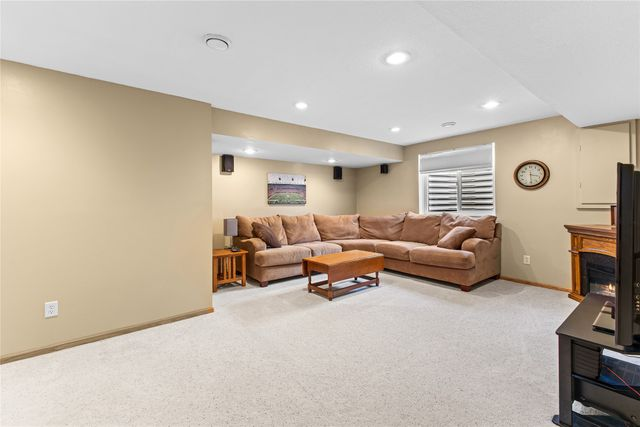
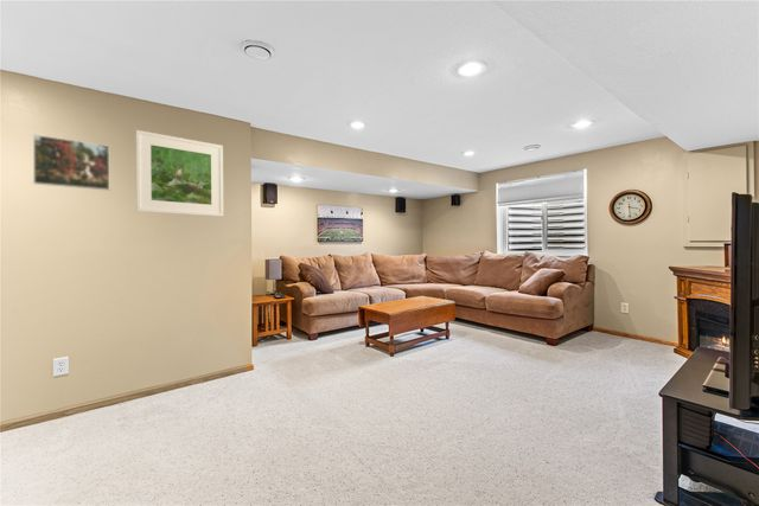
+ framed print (74, 164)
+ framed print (181, 175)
